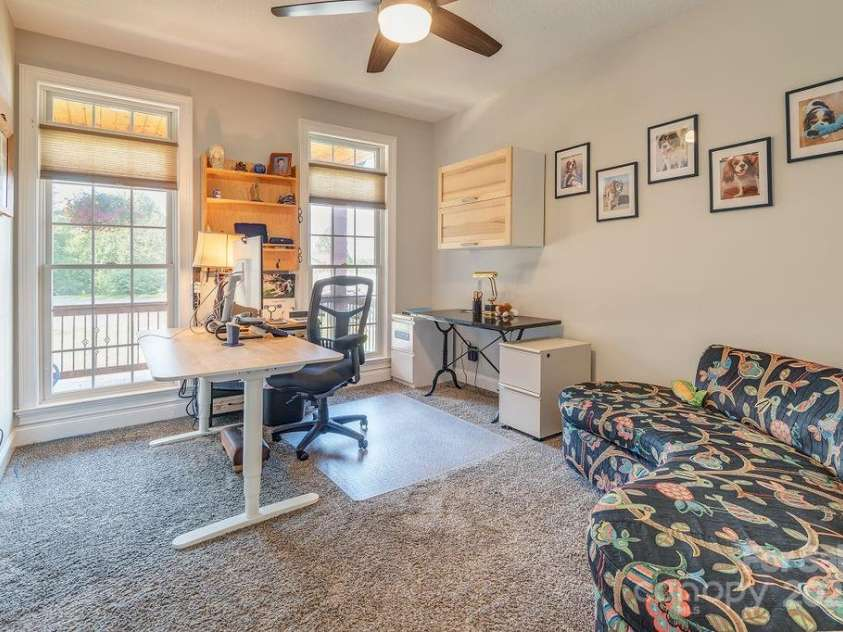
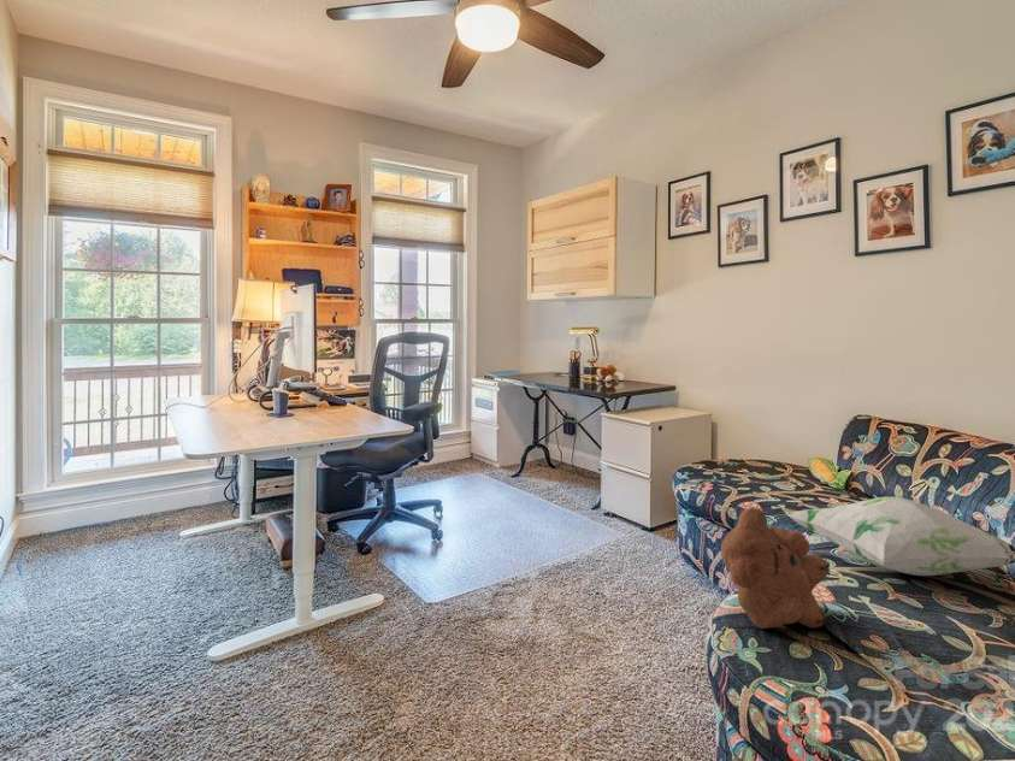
+ decorative pillow (904, 536)
+ teddy bear (771, 564)
